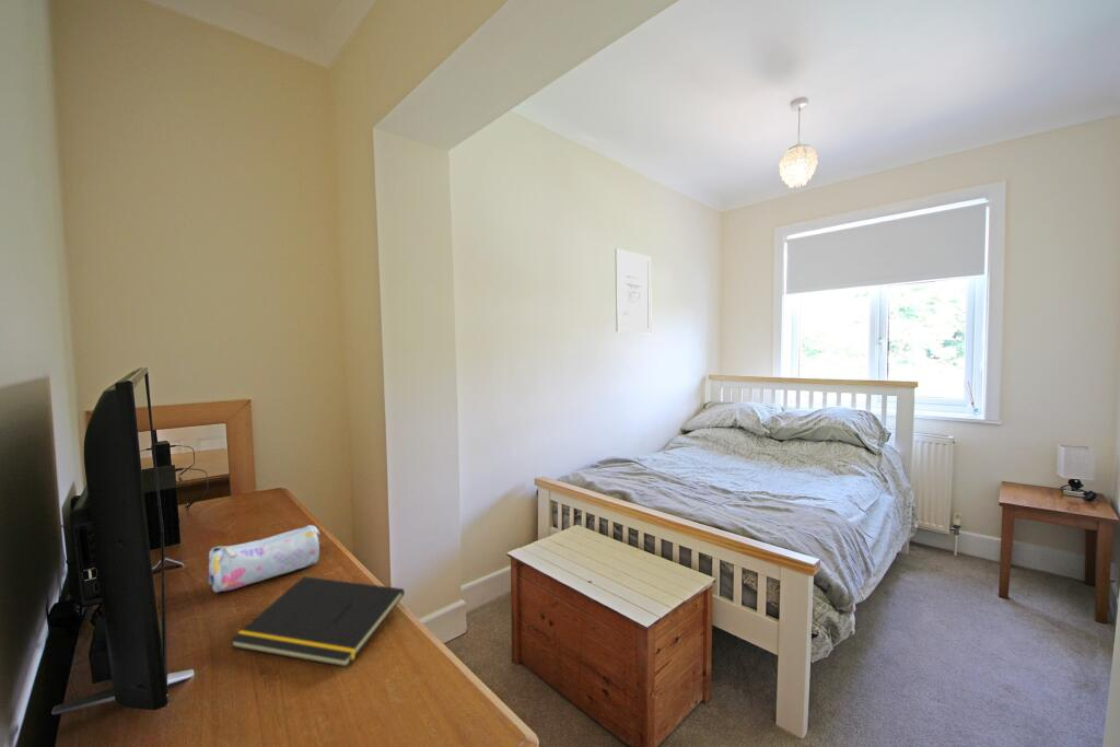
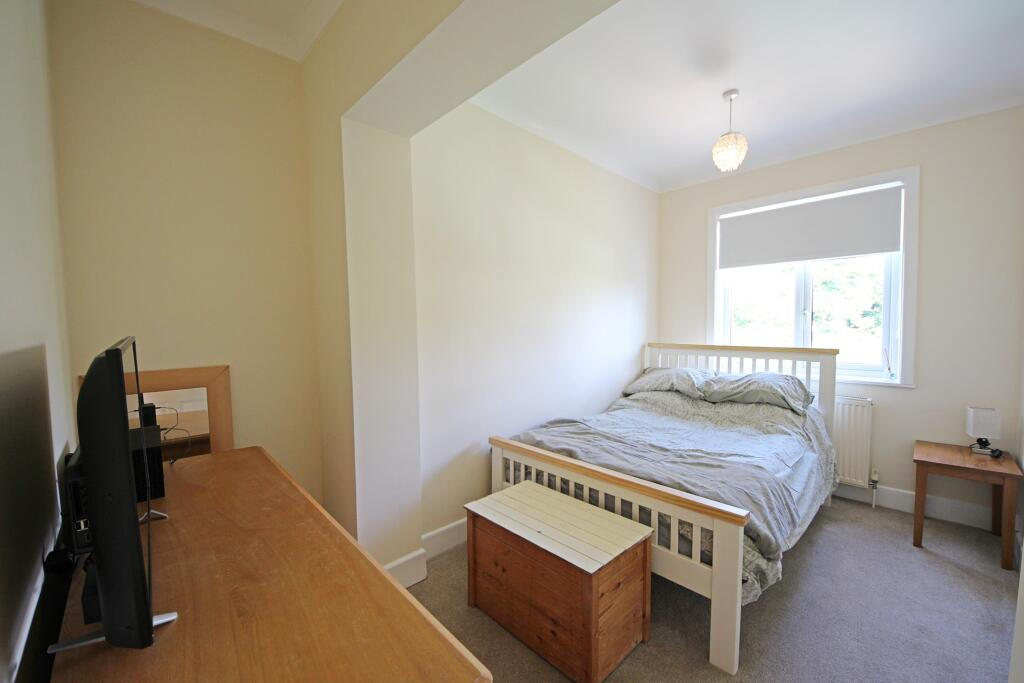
- wall art (633, 292)
- notepad (323, 616)
- pencil case (266, 556)
